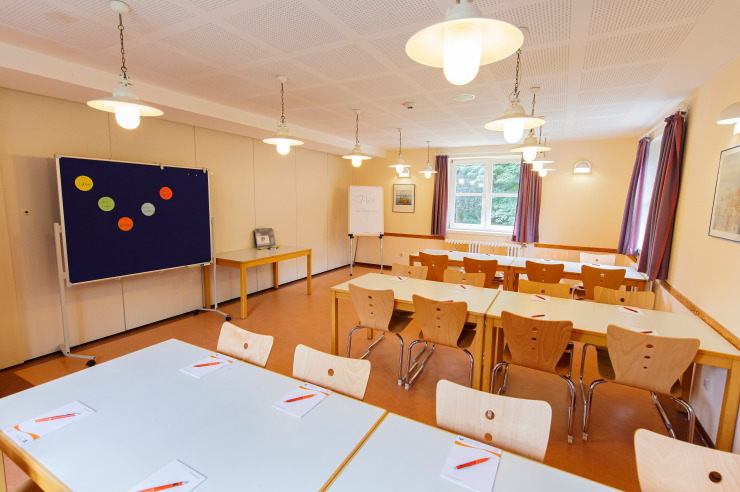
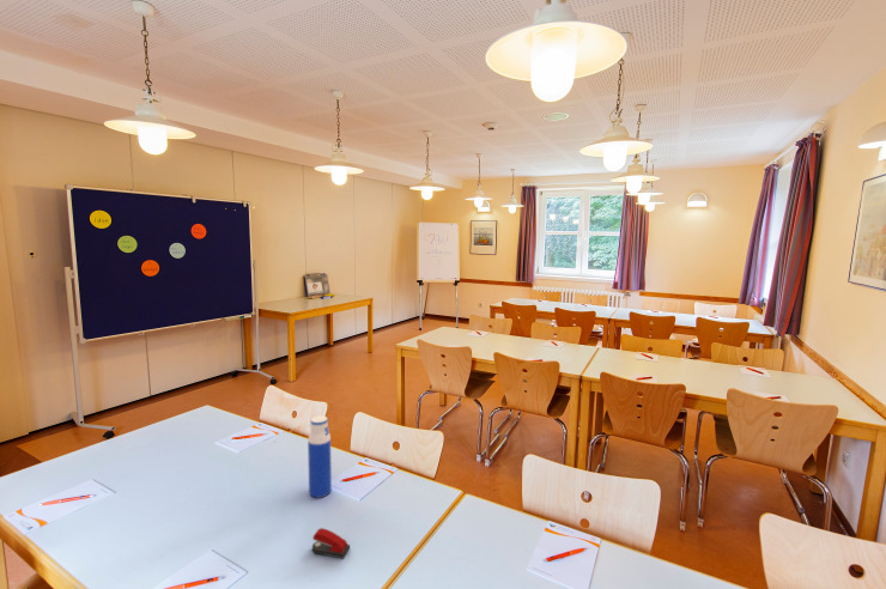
+ stapler (329, 541)
+ water bottle (320, 455)
